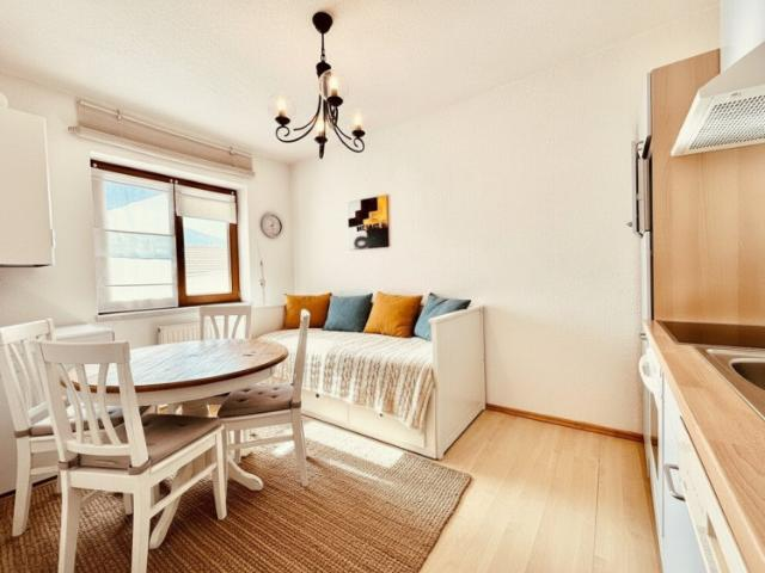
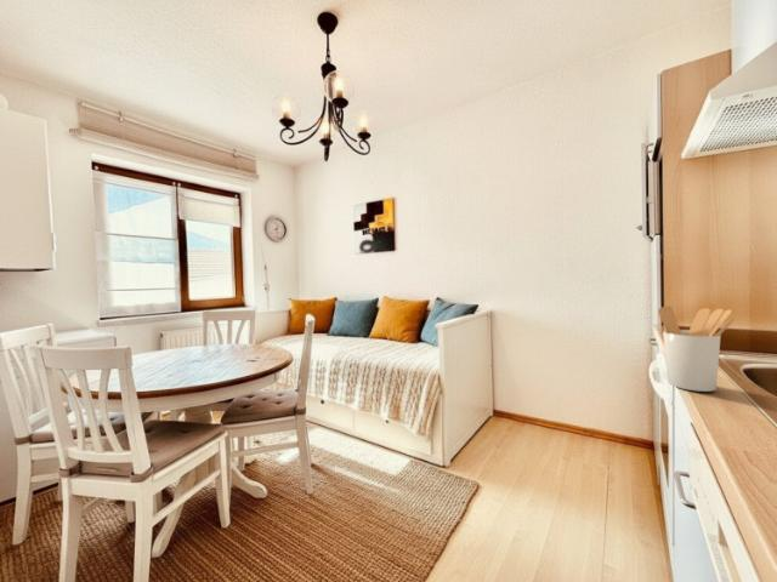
+ utensil holder (698, 344)
